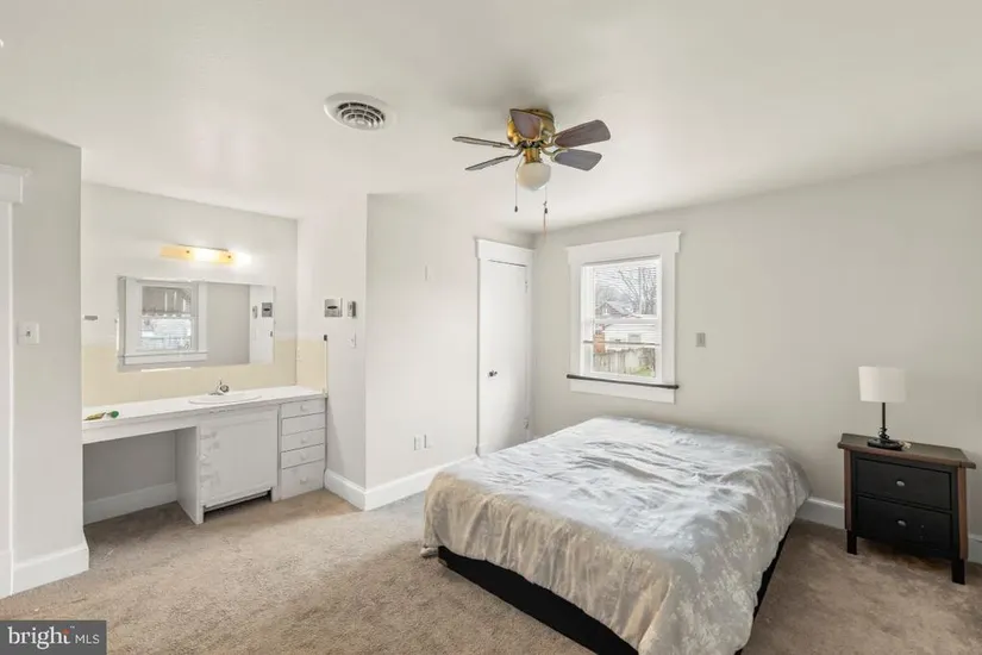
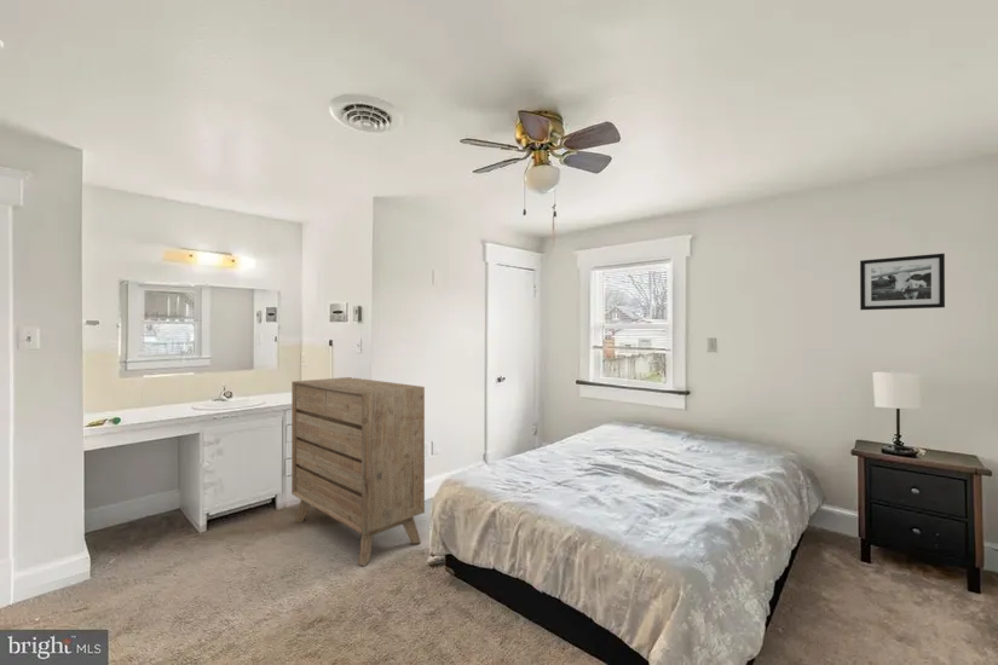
+ dresser (354, 457)
+ picture frame (900, 283)
